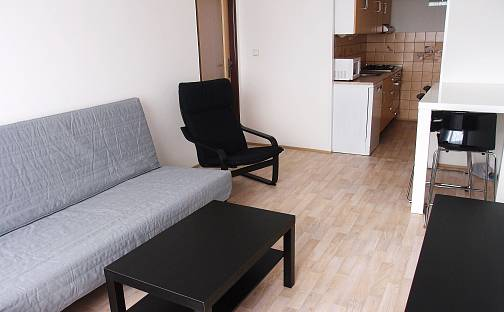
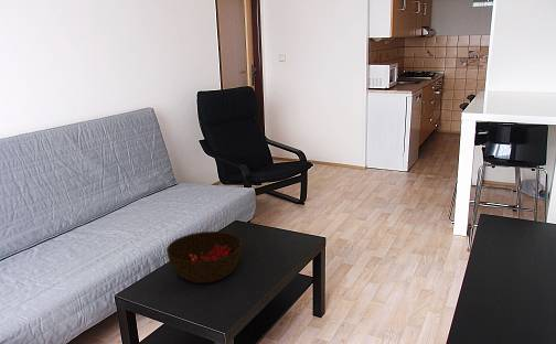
+ bowl (205, 259)
